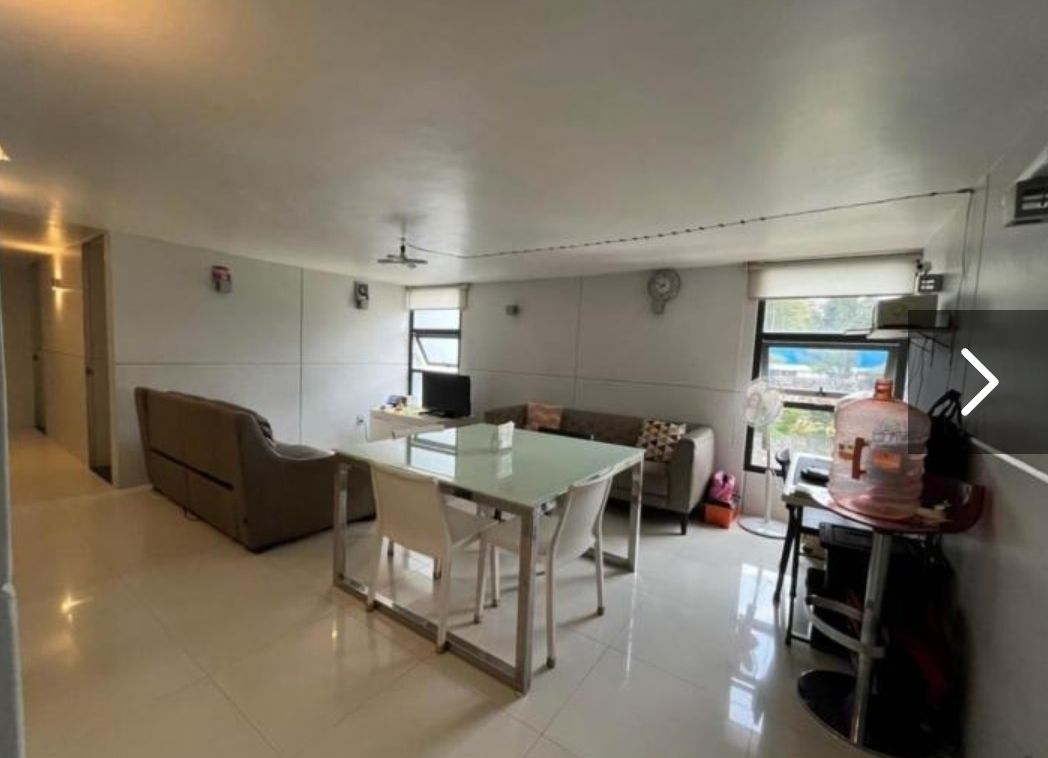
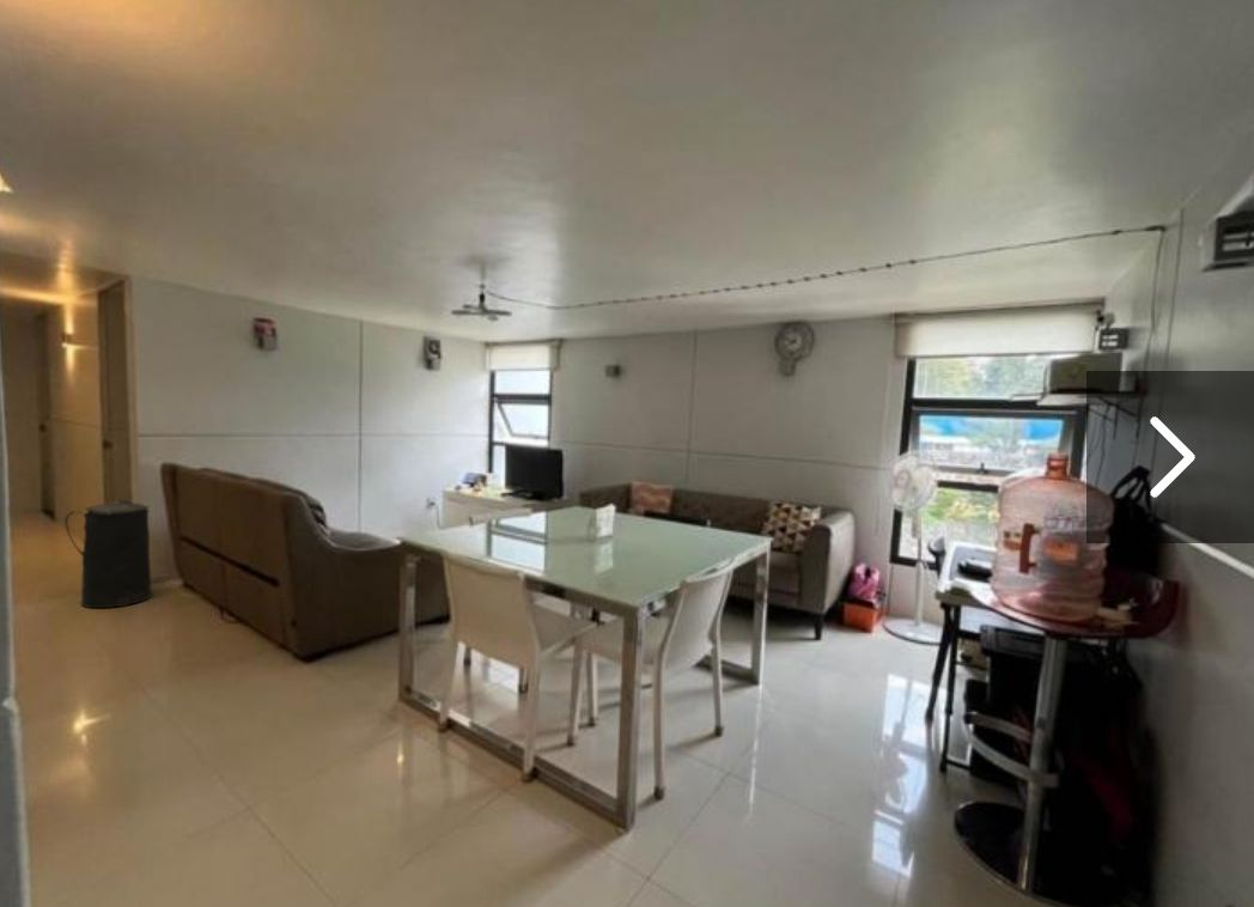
+ trash can (111, 550)
